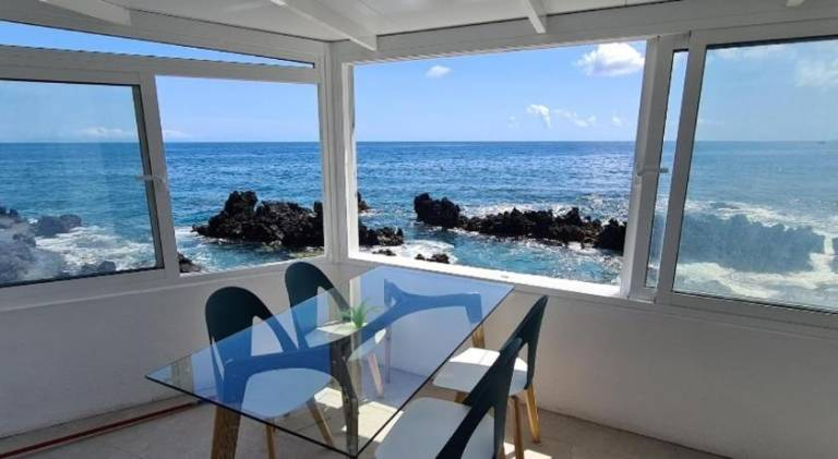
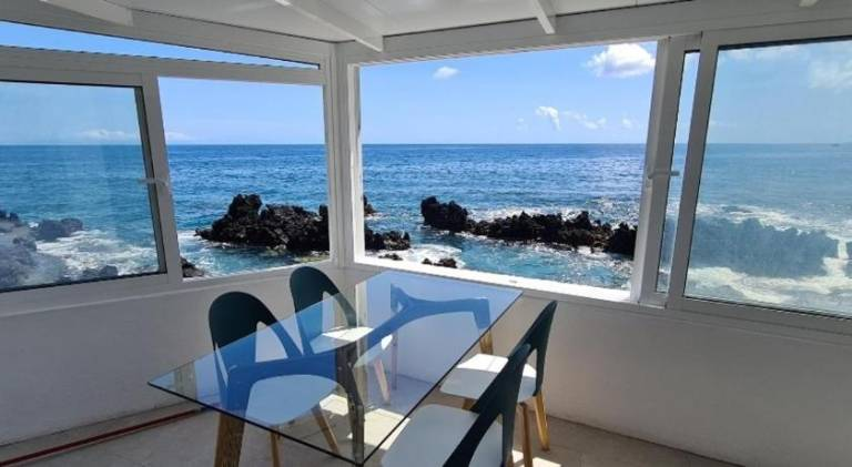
- plant (361, 312)
